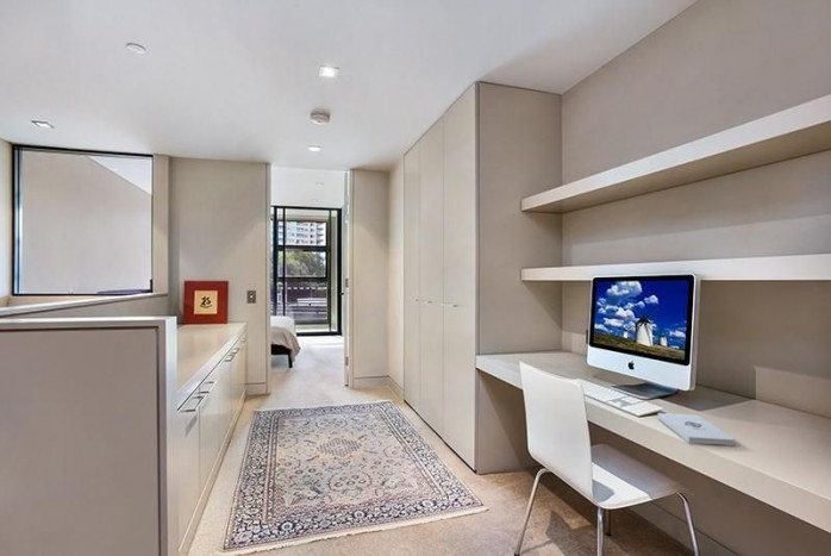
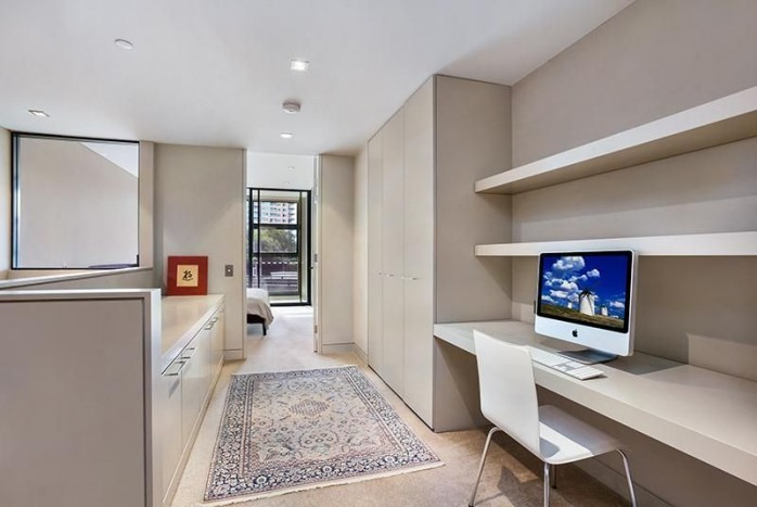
- notepad (693, 427)
